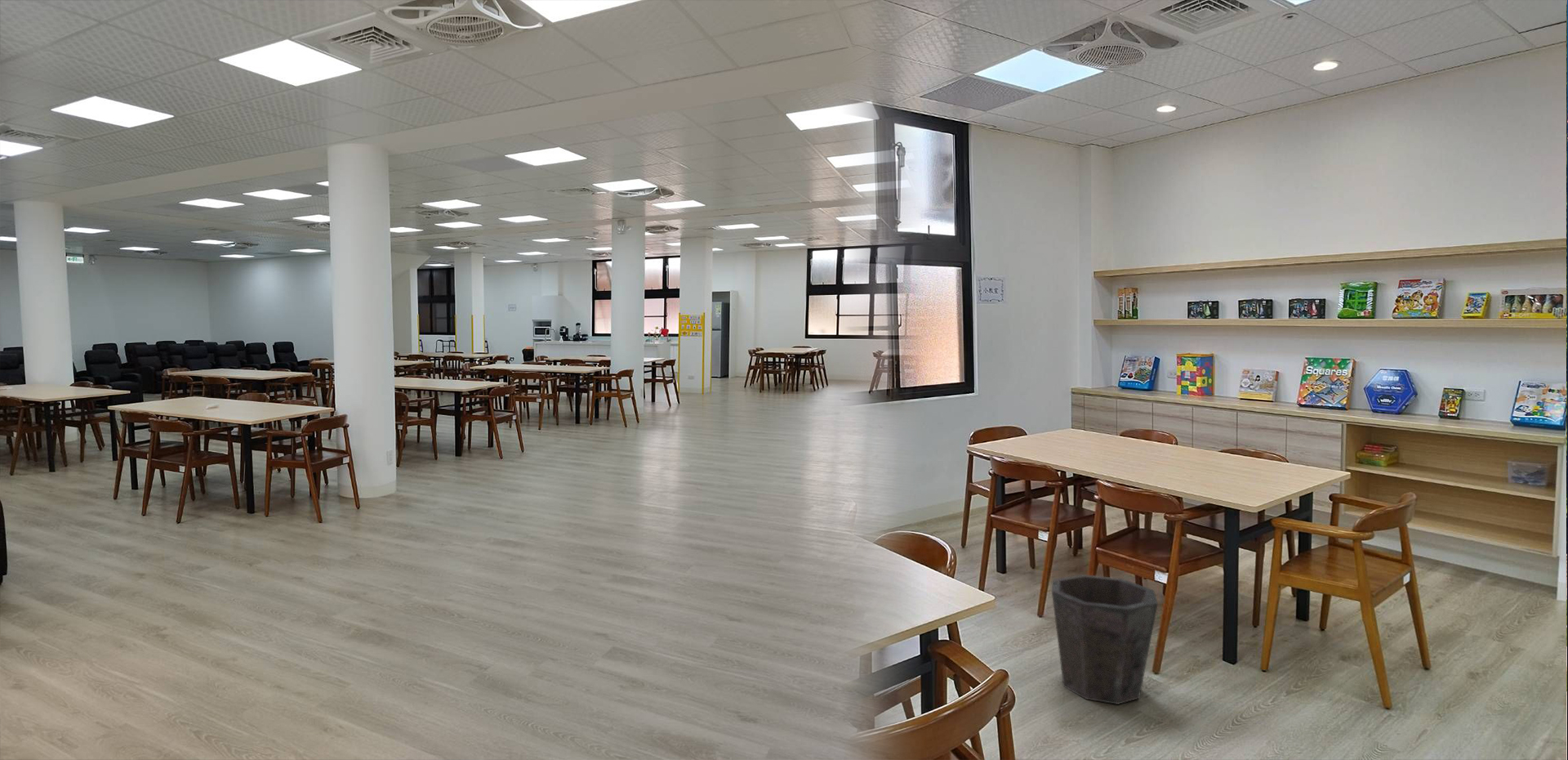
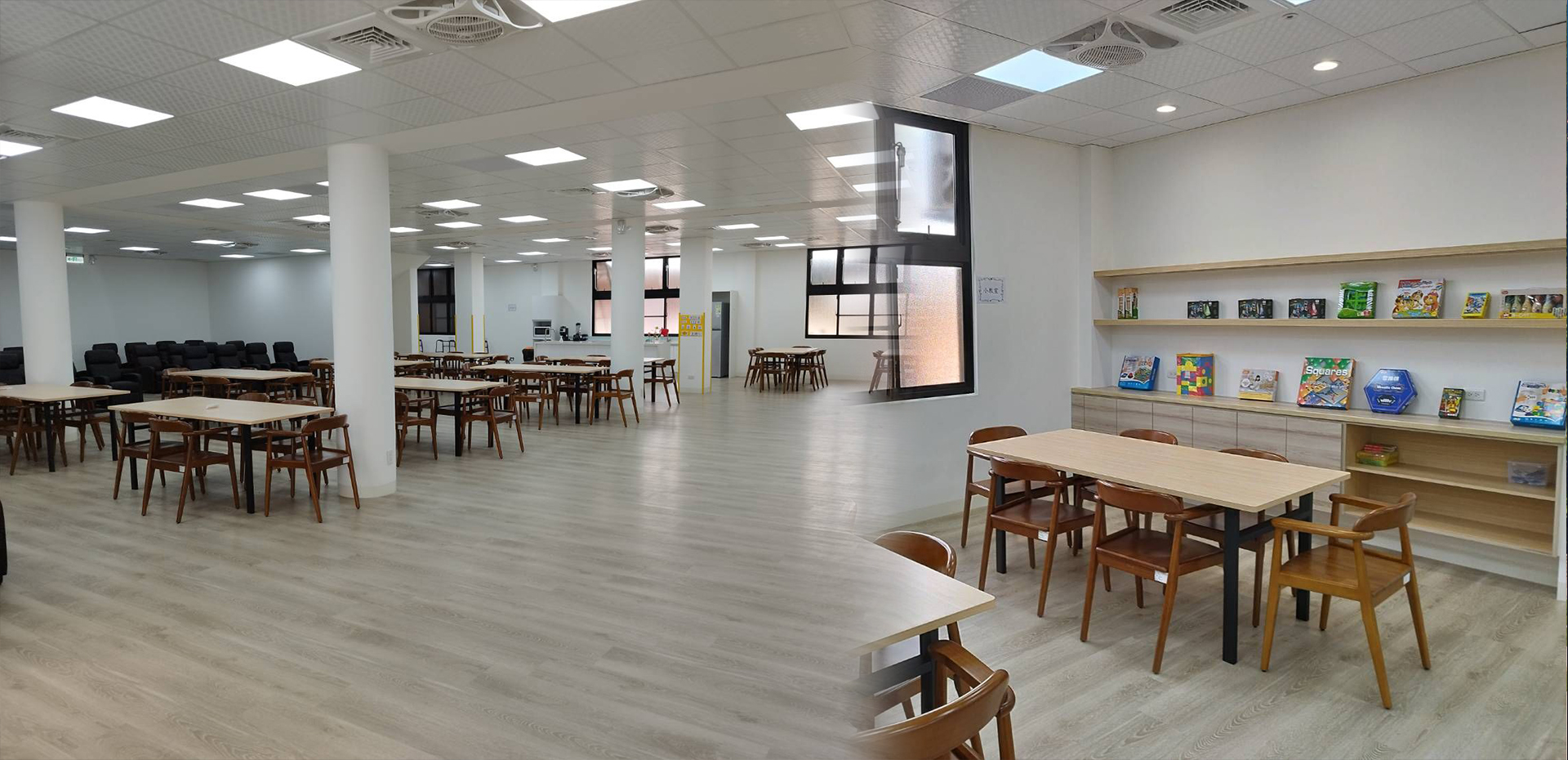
- waste bin (1102, 638)
